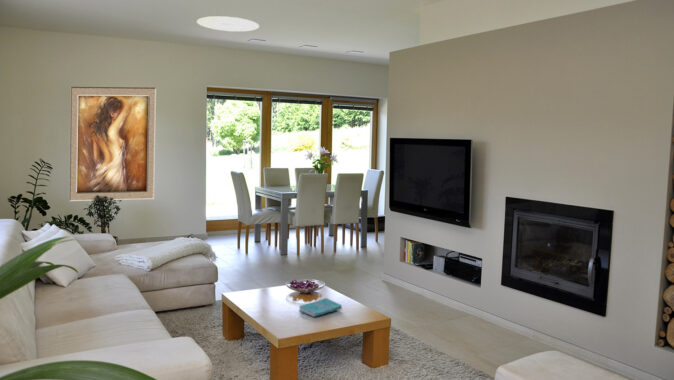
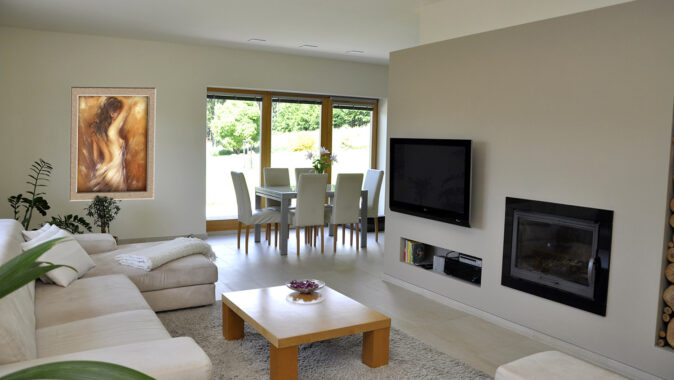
- ceiling light (228, 21)
- cover (320, 307)
